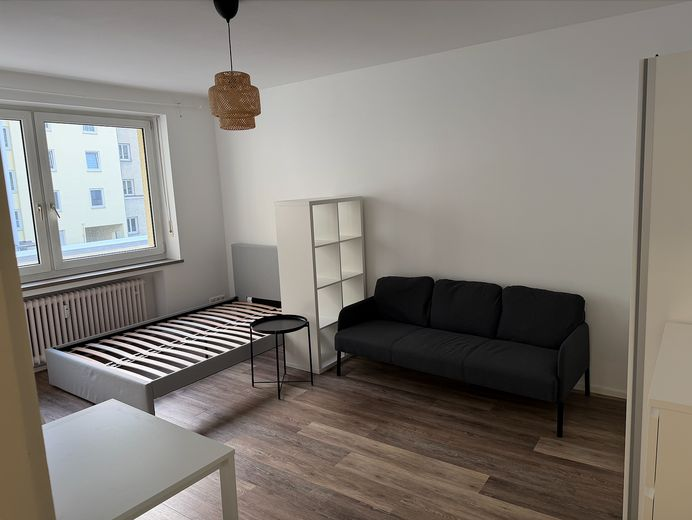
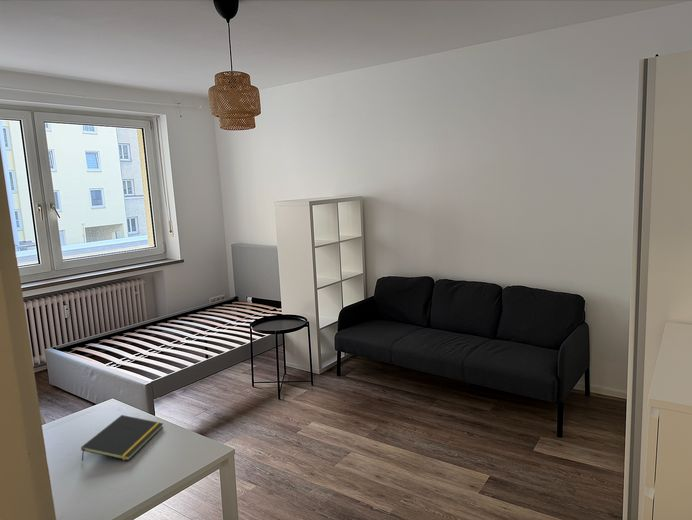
+ notepad (124, 436)
